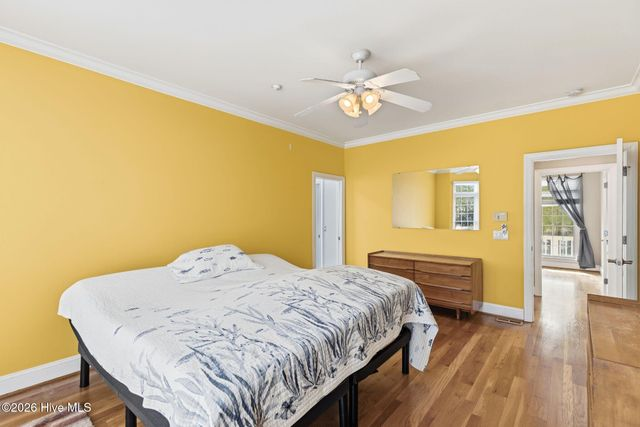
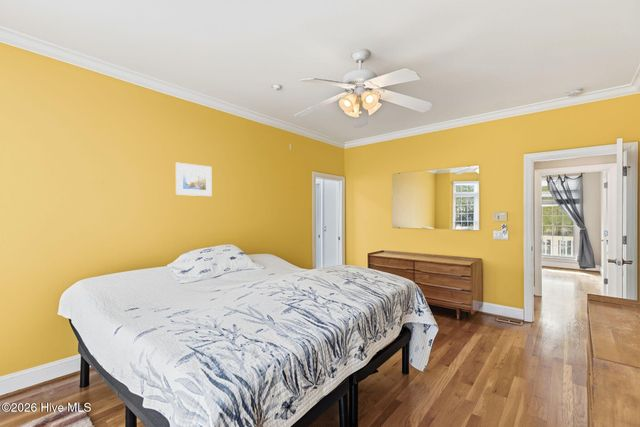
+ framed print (194, 180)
